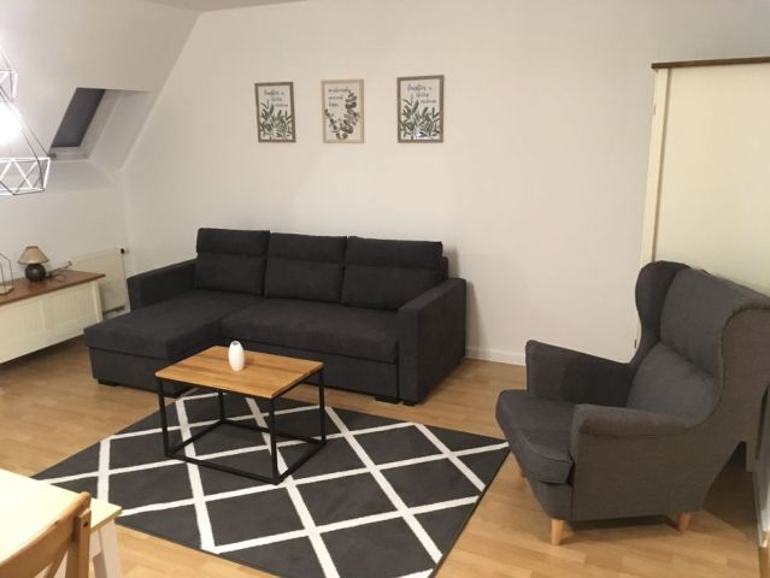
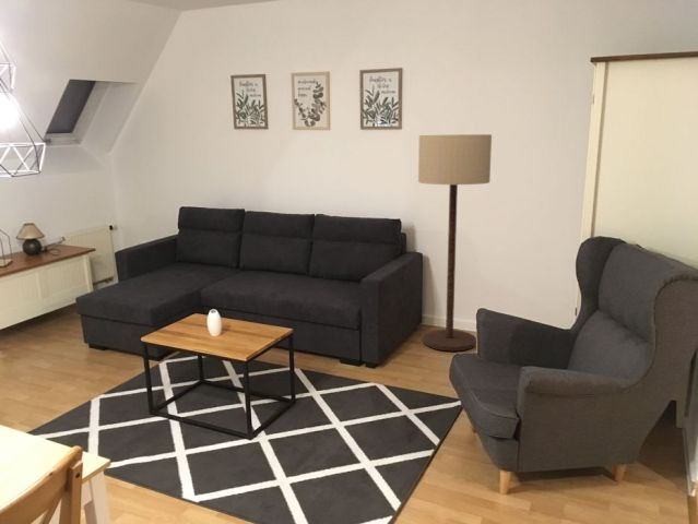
+ floor lamp (451, 241)
